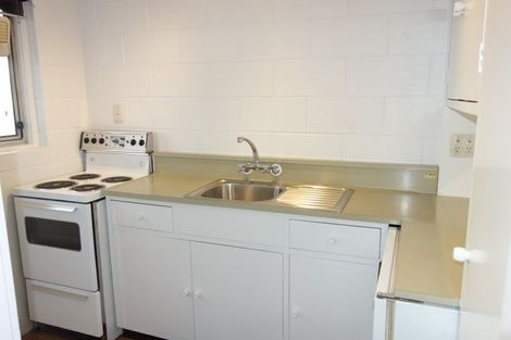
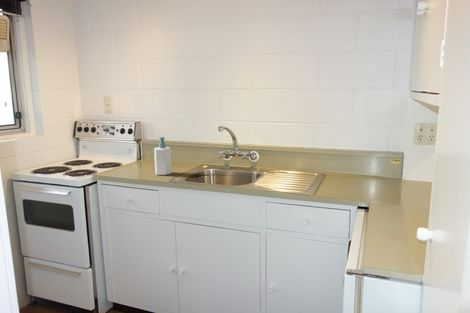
+ soap bottle (162, 155)
